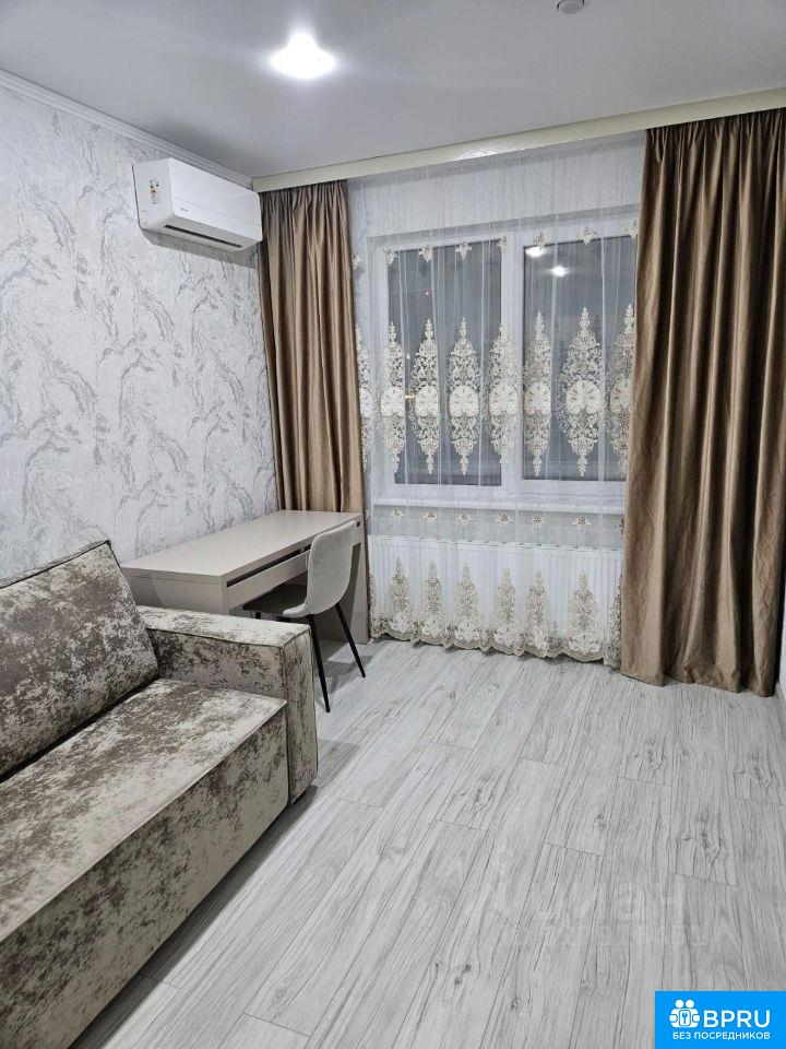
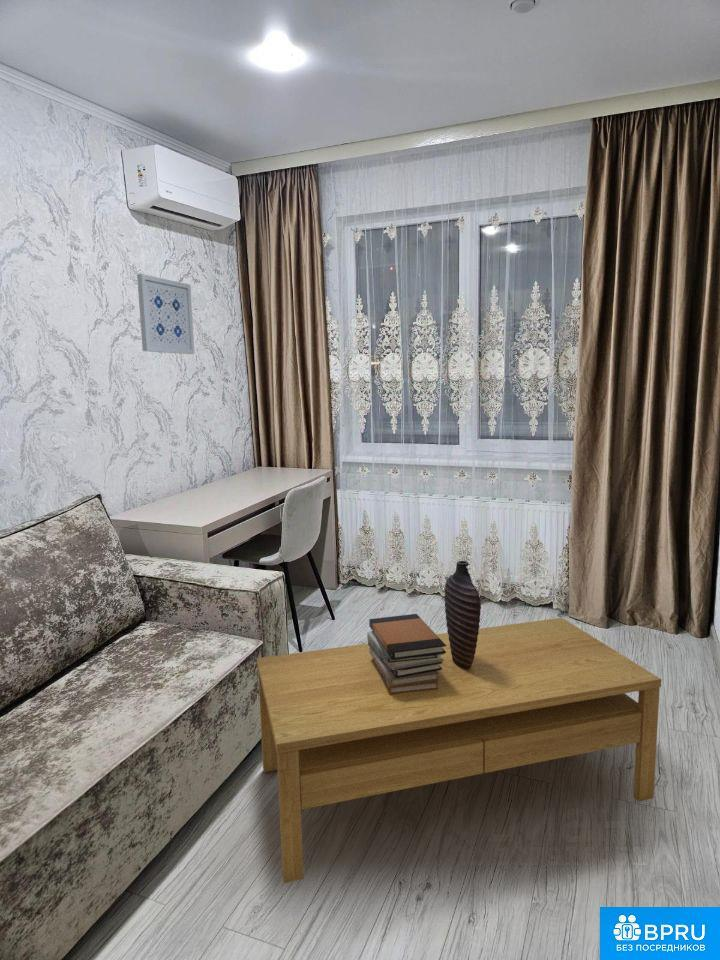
+ coffee table (448, 726)
+ decorative vase (461, 612)
+ wall art (167, 316)
+ book stack (404, 651)
